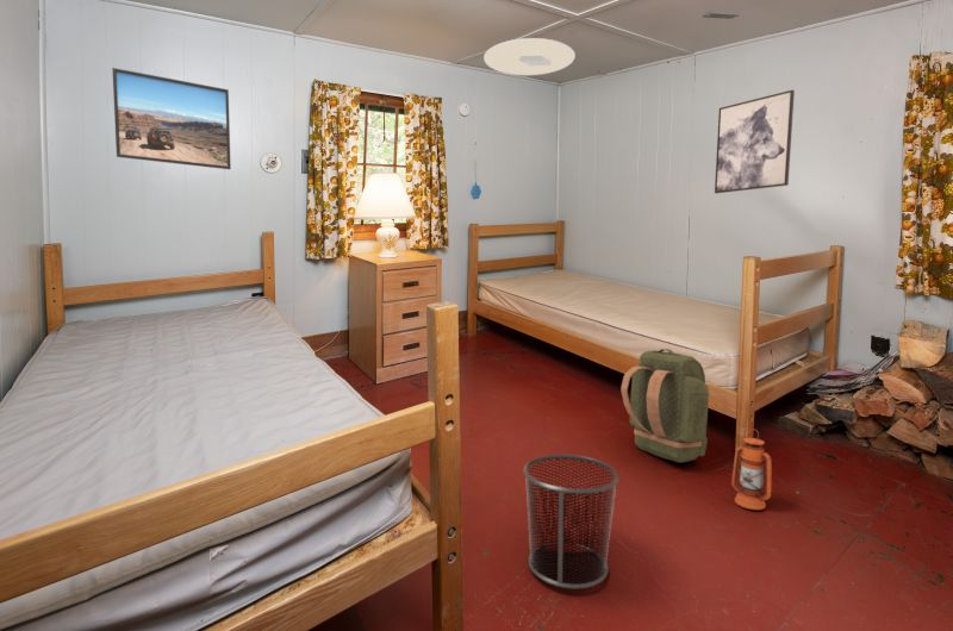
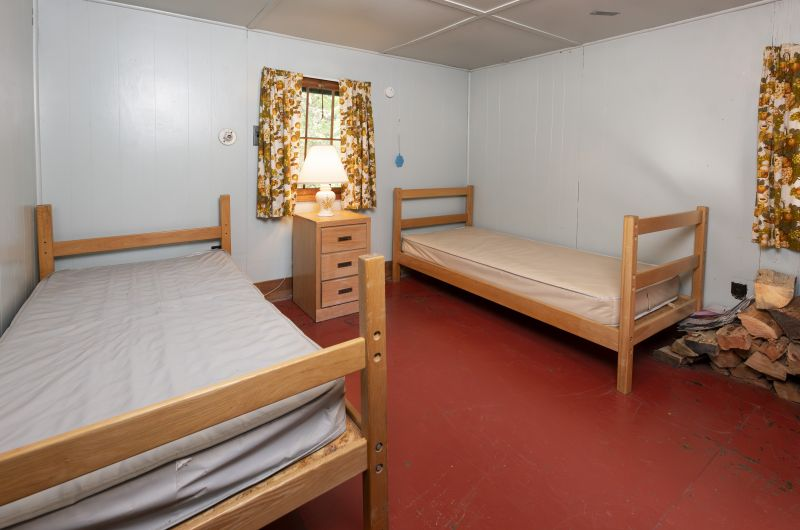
- lantern (752, 466)
- wall art (752, 144)
- ceiling light (529, 54)
- backpack (662, 402)
- waste bin (568, 518)
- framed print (174, 121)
